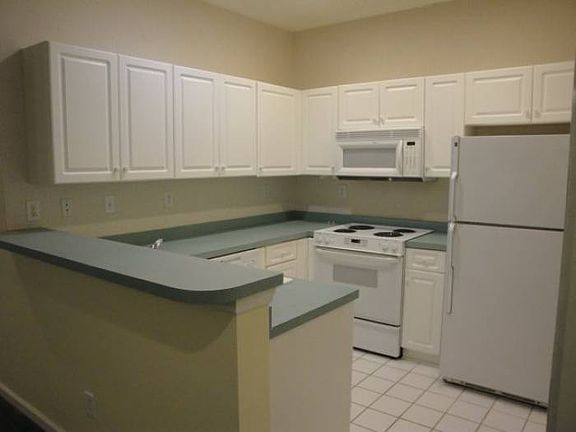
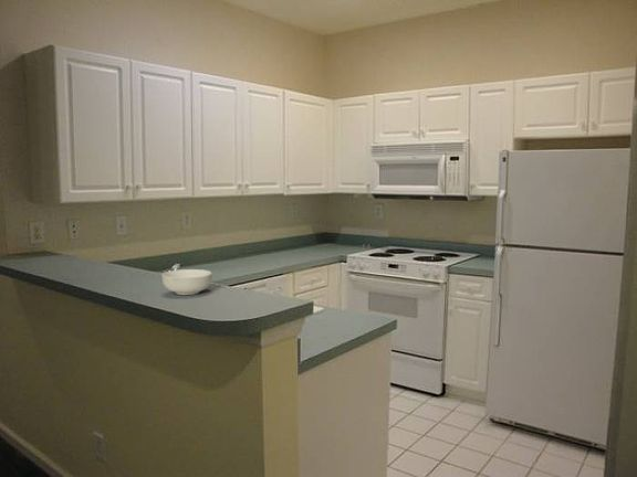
+ cereal bowl (187, 283)
